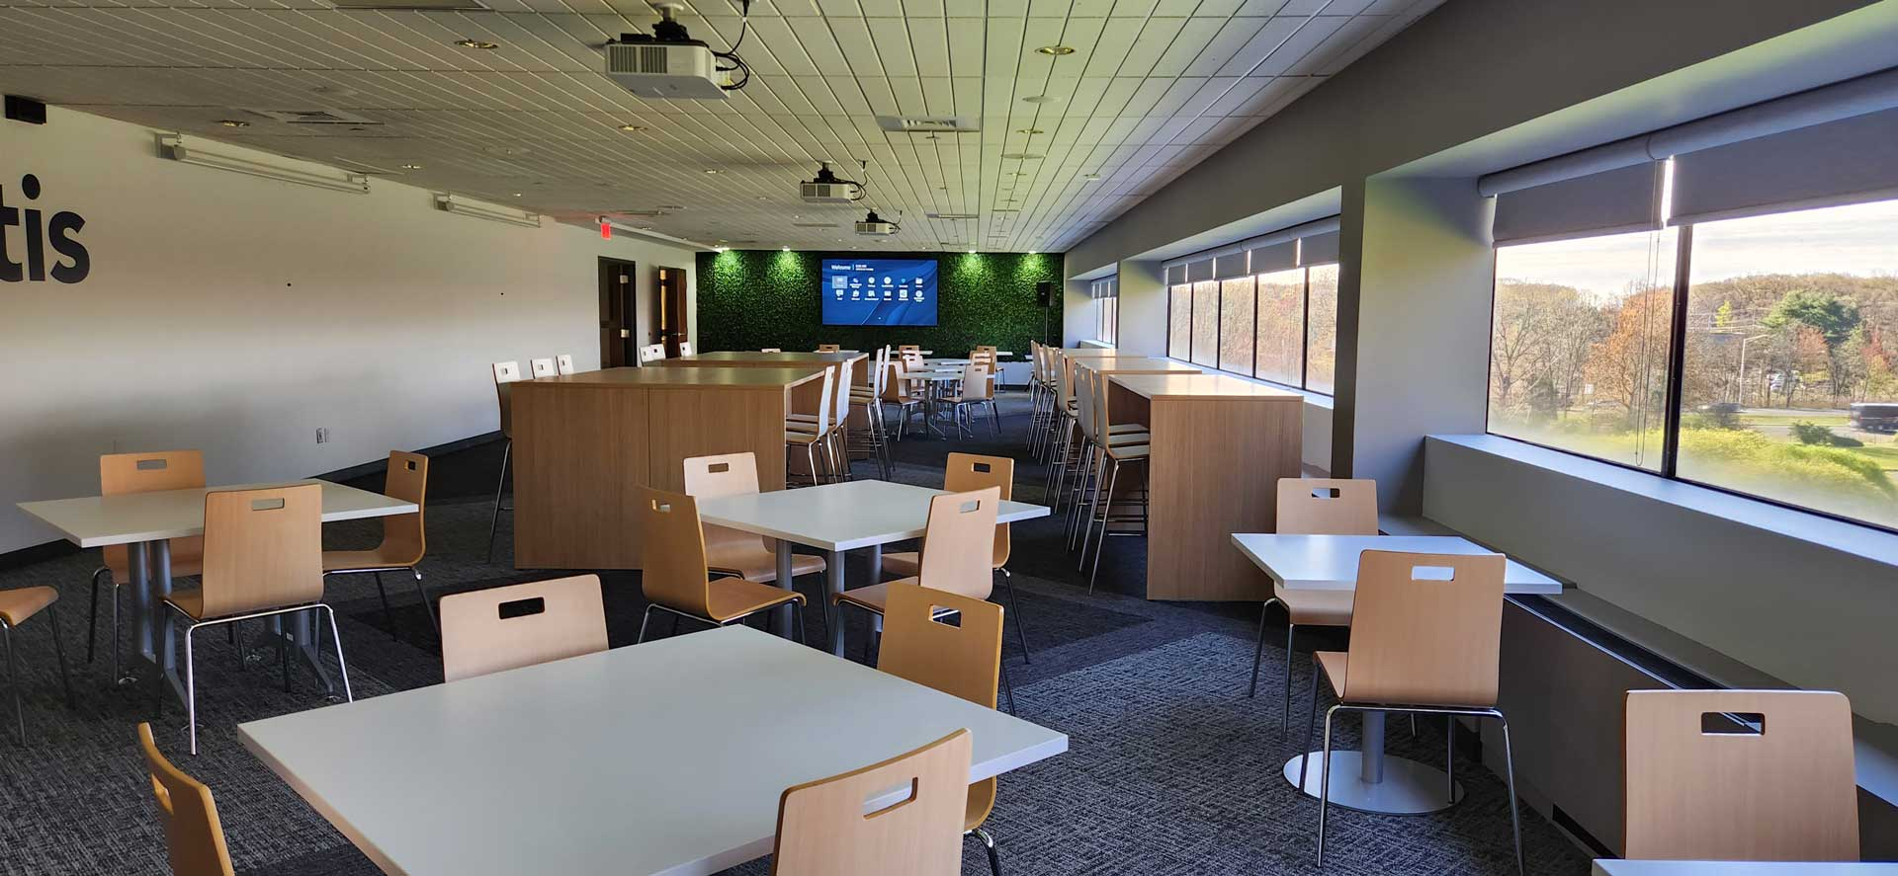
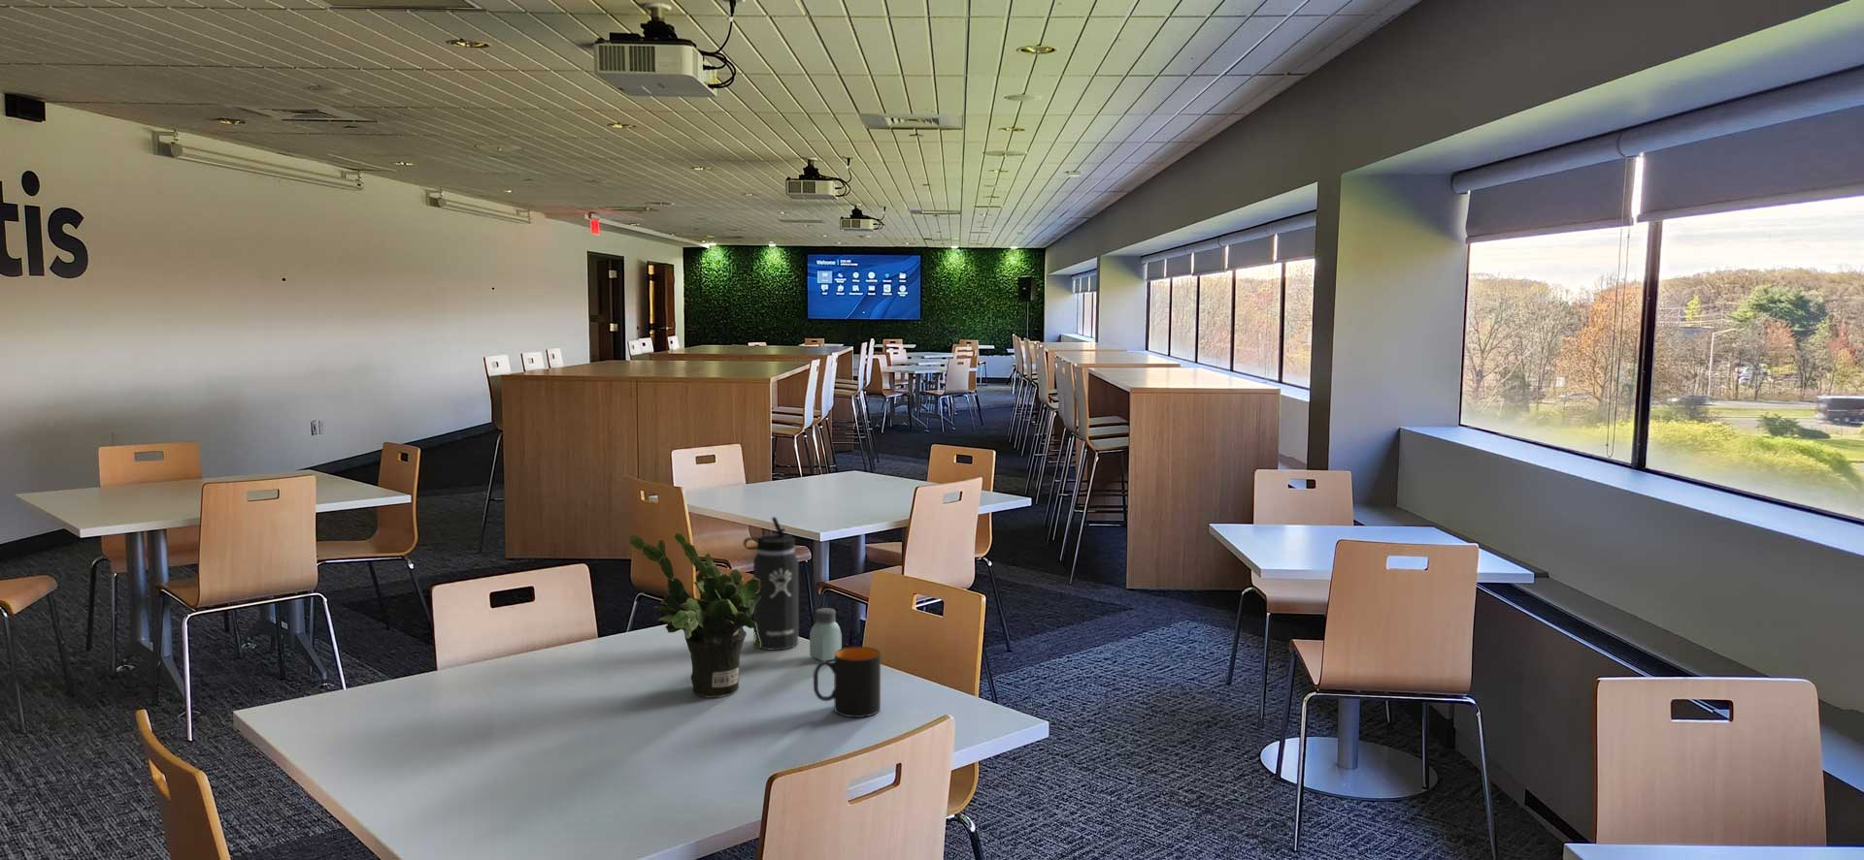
+ thermos bottle (770, 581)
+ mug (846, 681)
+ saltshaker (825, 633)
+ potted plant (695, 618)
